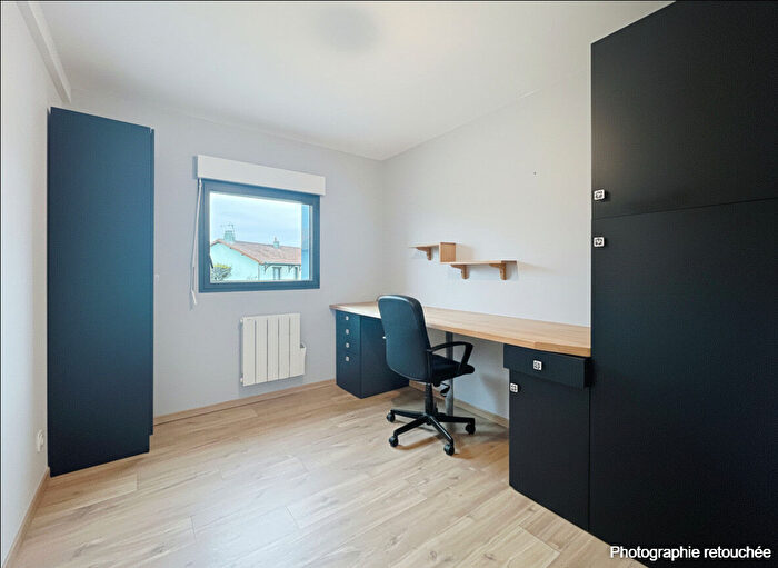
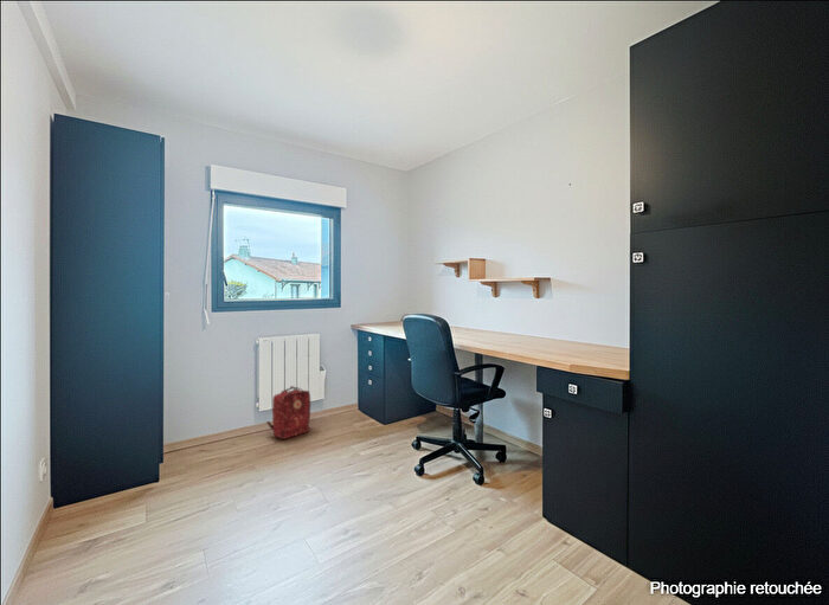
+ backpack (289, 410)
